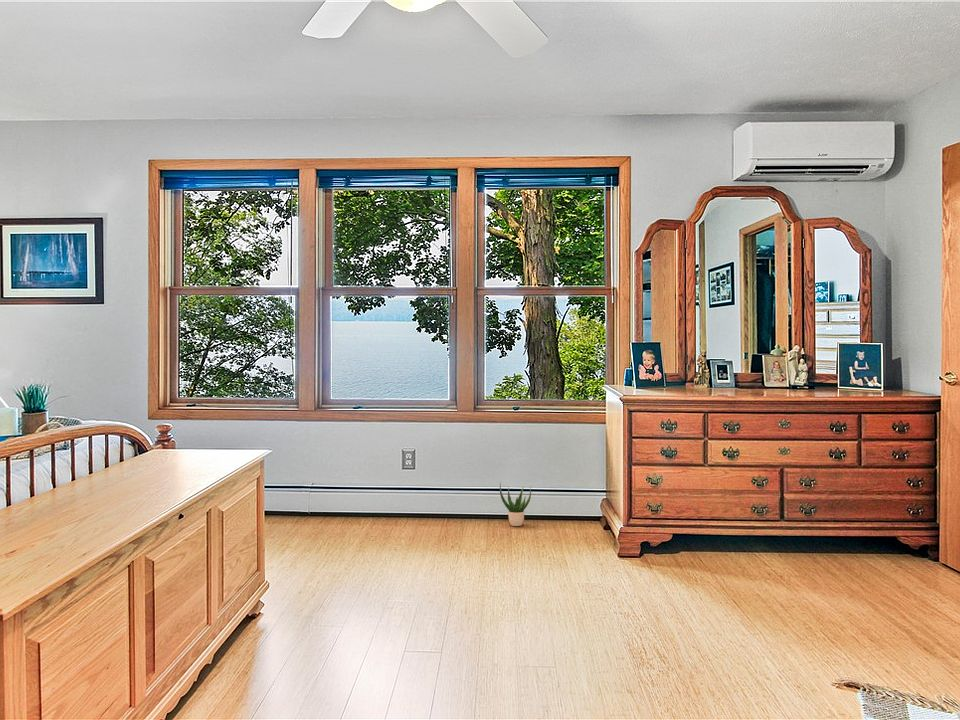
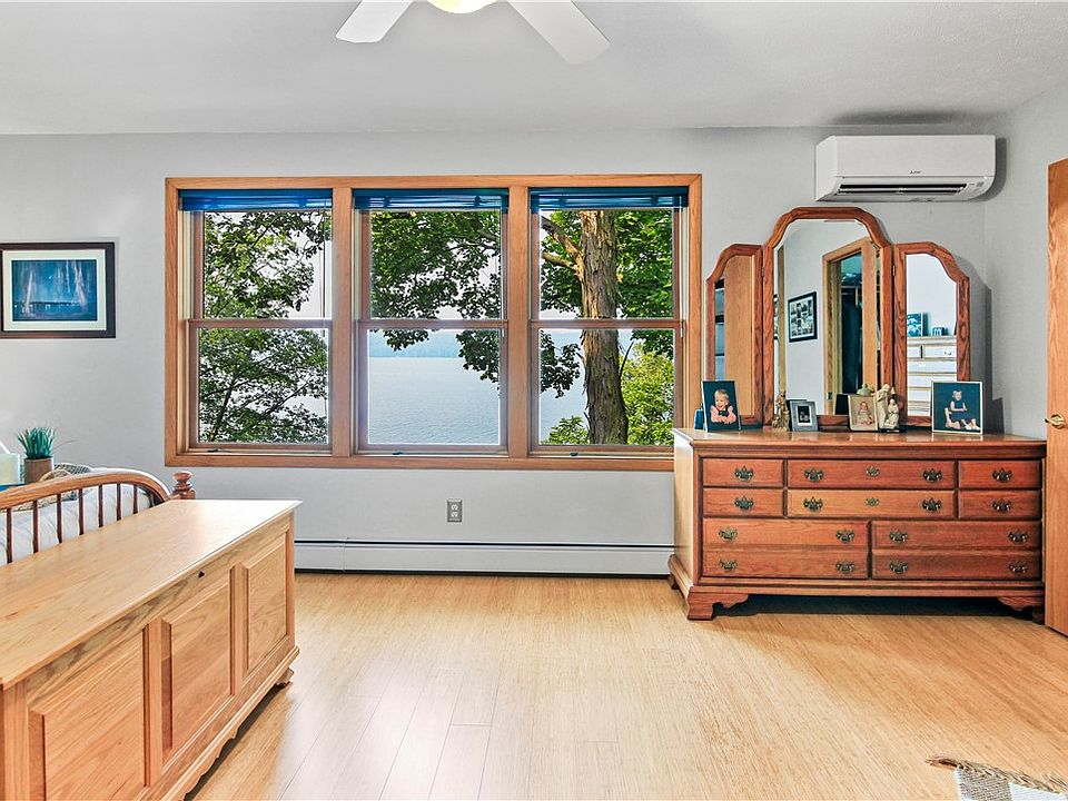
- potted plant (515, 503)
